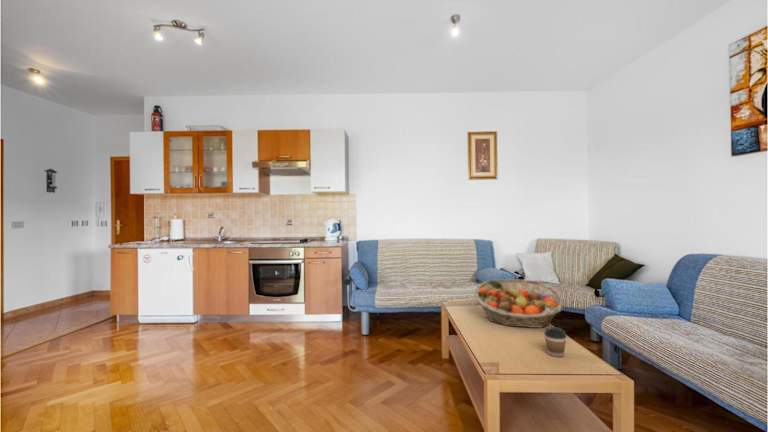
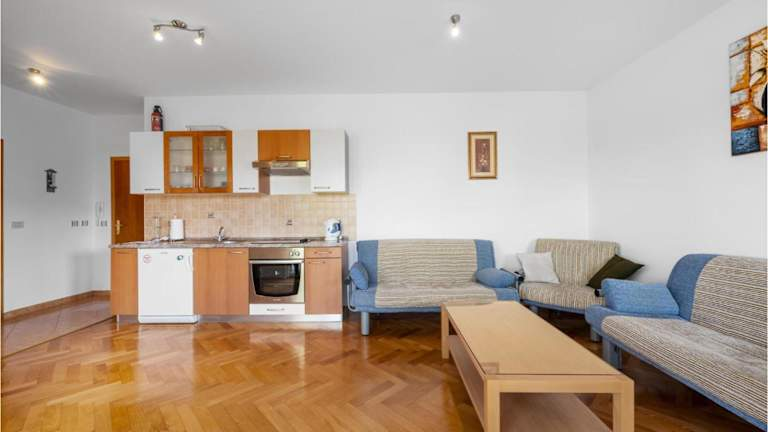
- coffee cup (555, 340)
- fruit basket (517, 301)
